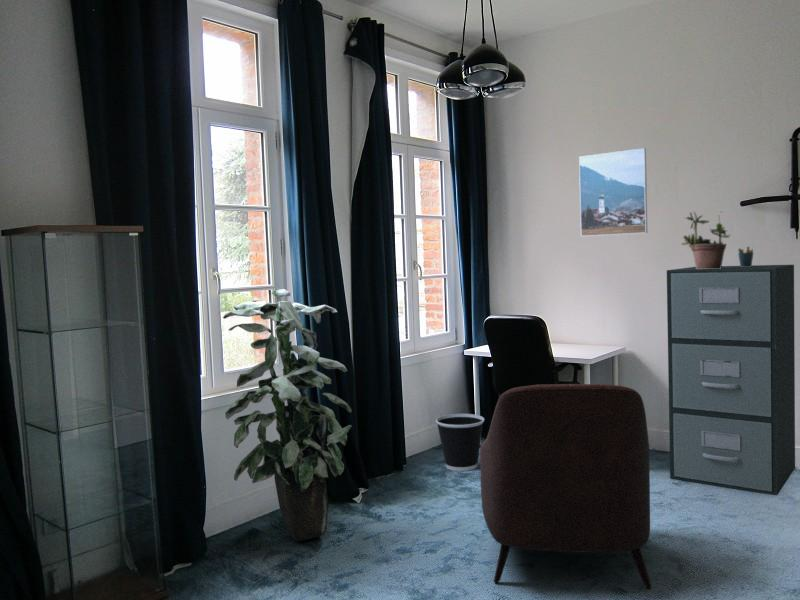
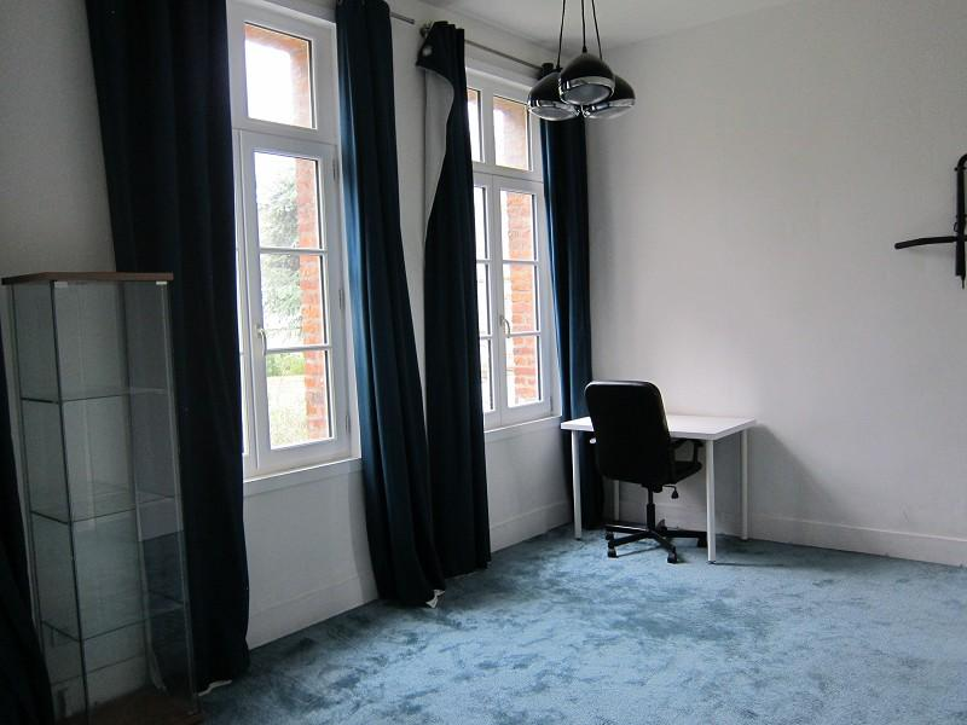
- potted plant (707, 239)
- wastebasket (460, 442)
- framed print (612, 193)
- filing cabinet (731, 371)
- armchair (564, 466)
- pen holder (745, 255)
- indoor plant (288, 413)
